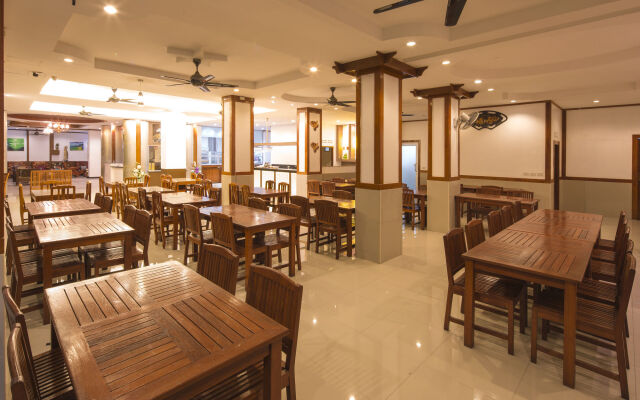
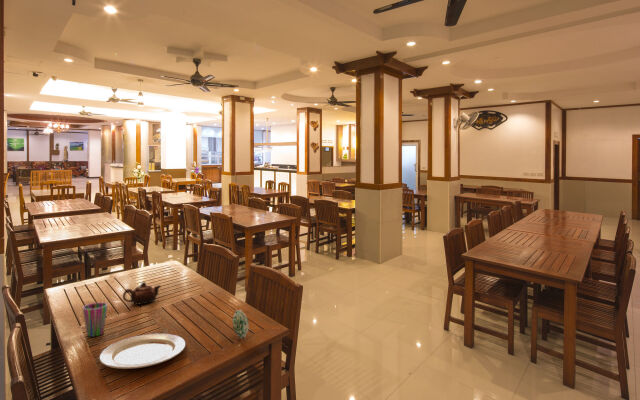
+ chinaware (144, 351)
+ cup (95, 319)
+ teapot (142, 292)
+ succulent plant (240, 323)
